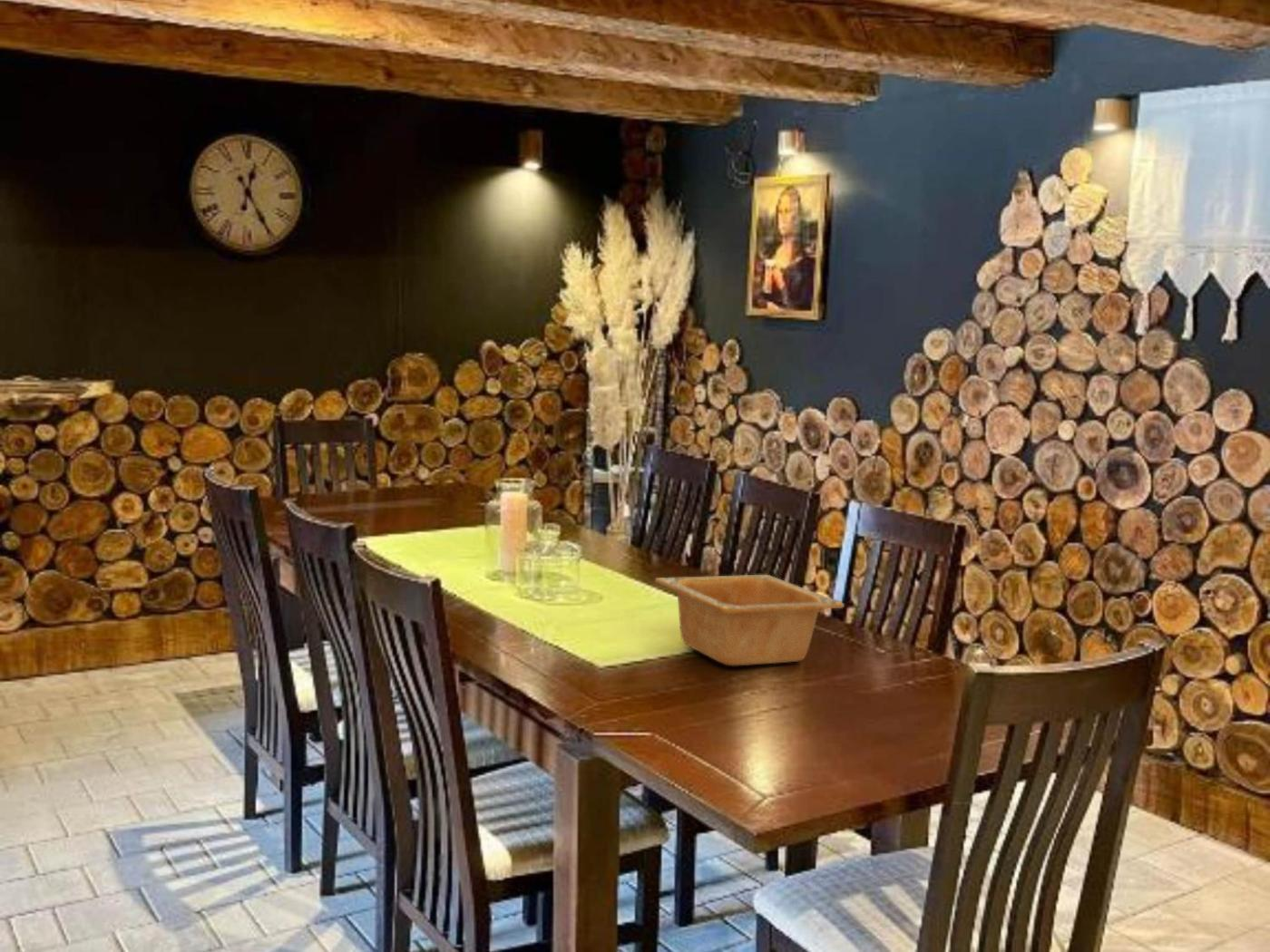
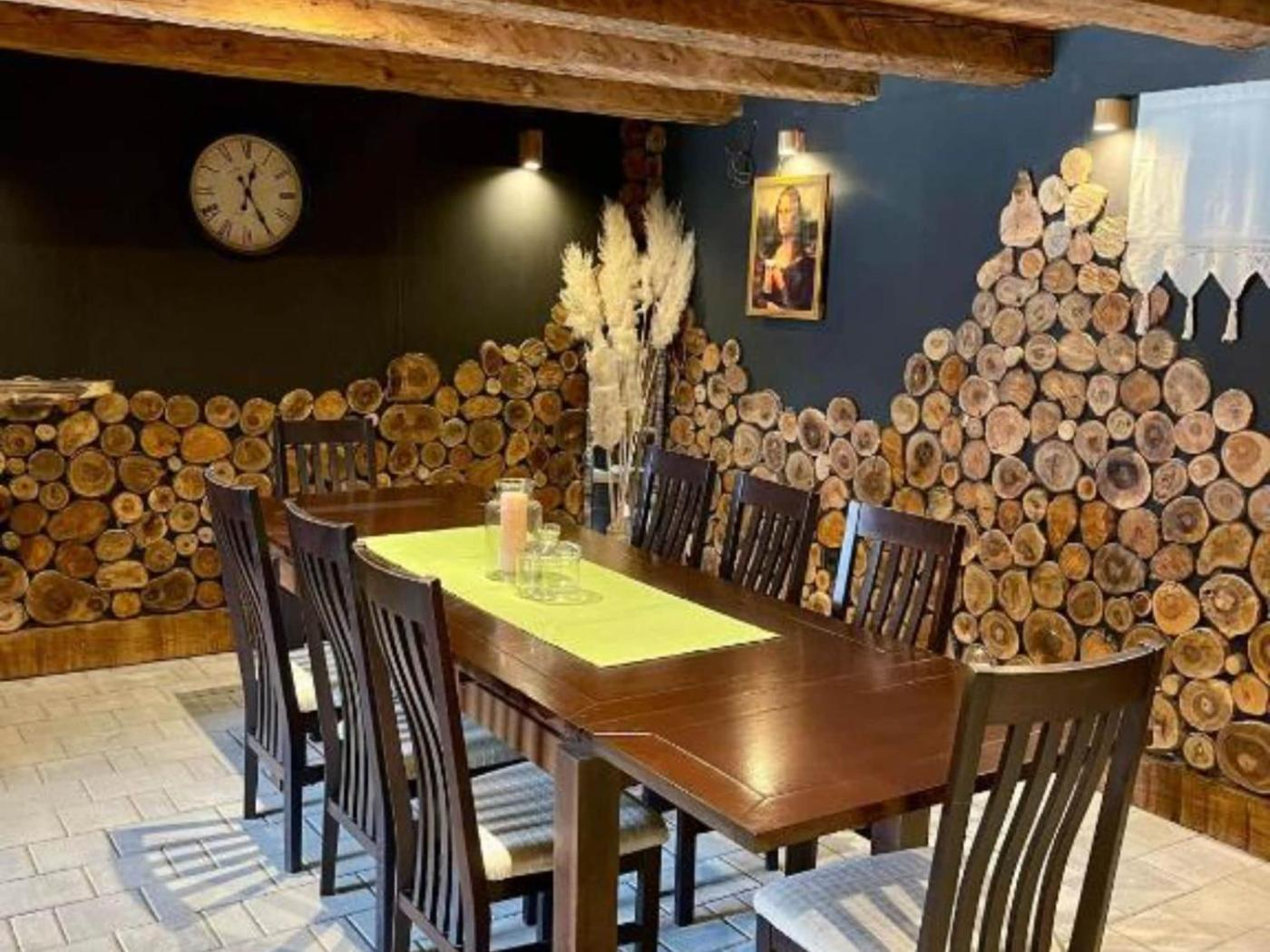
- serving bowl (746, 621)
